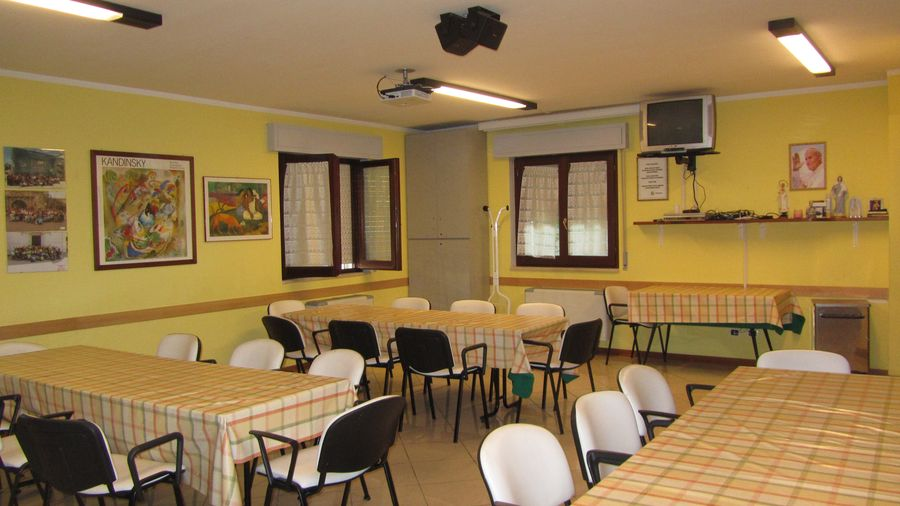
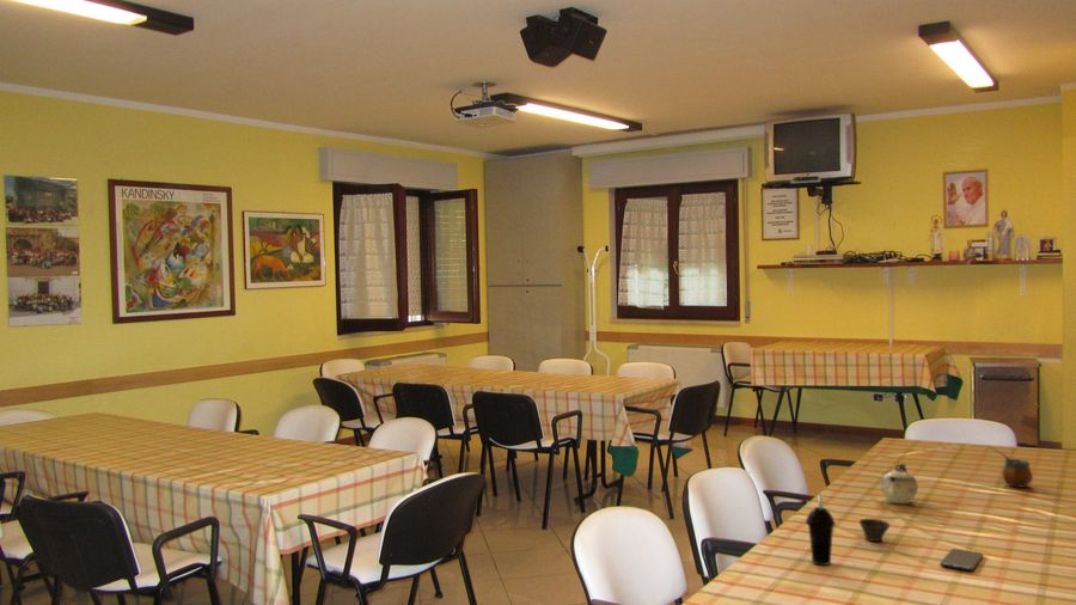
+ teapot (898, 483)
+ smartphone (961, 558)
+ cup (874, 530)
+ cup (820, 528)
+ gourd (1011, 468)
